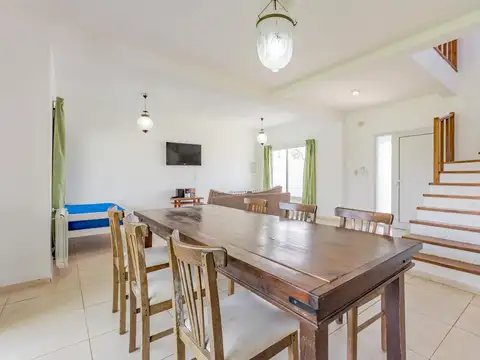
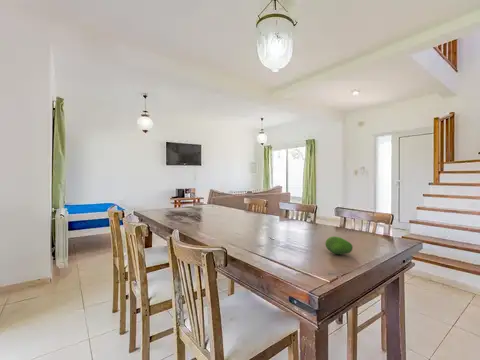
+ fruit (338, 245)
